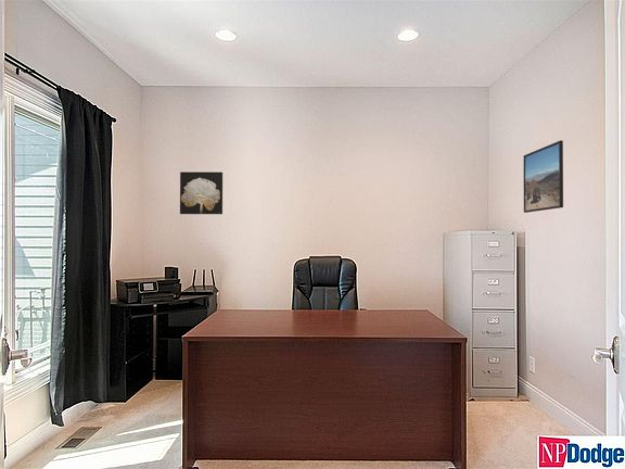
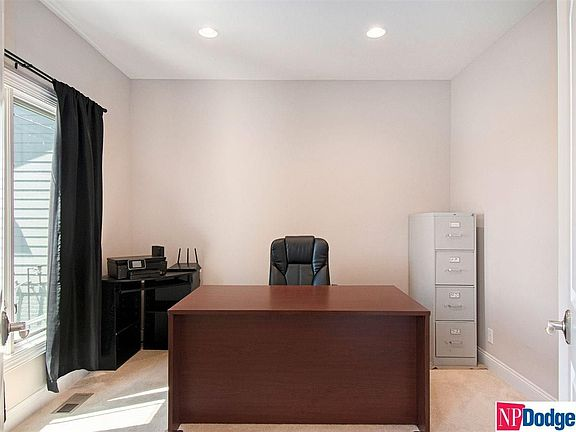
- wall art (201, 192)
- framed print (541, 179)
